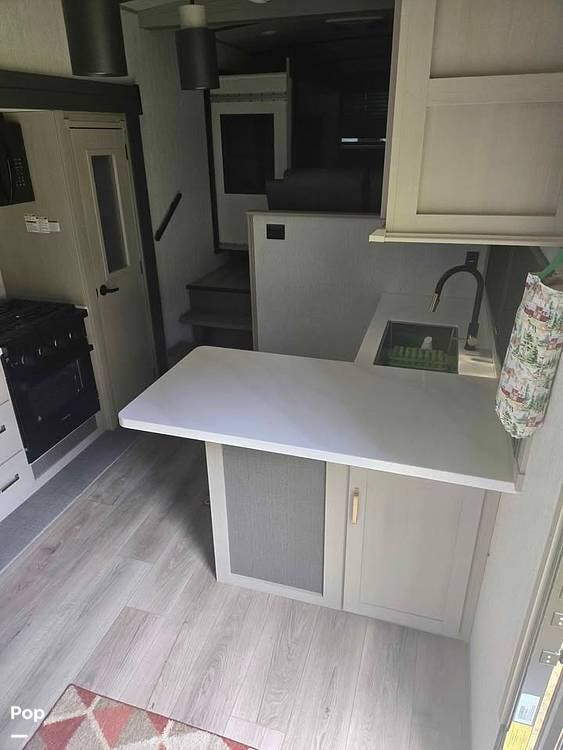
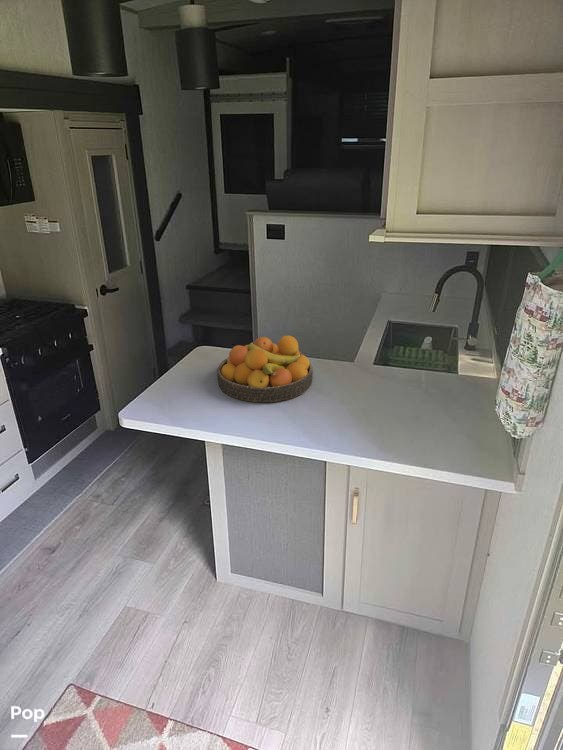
+ fruit bowl (264, 361)
